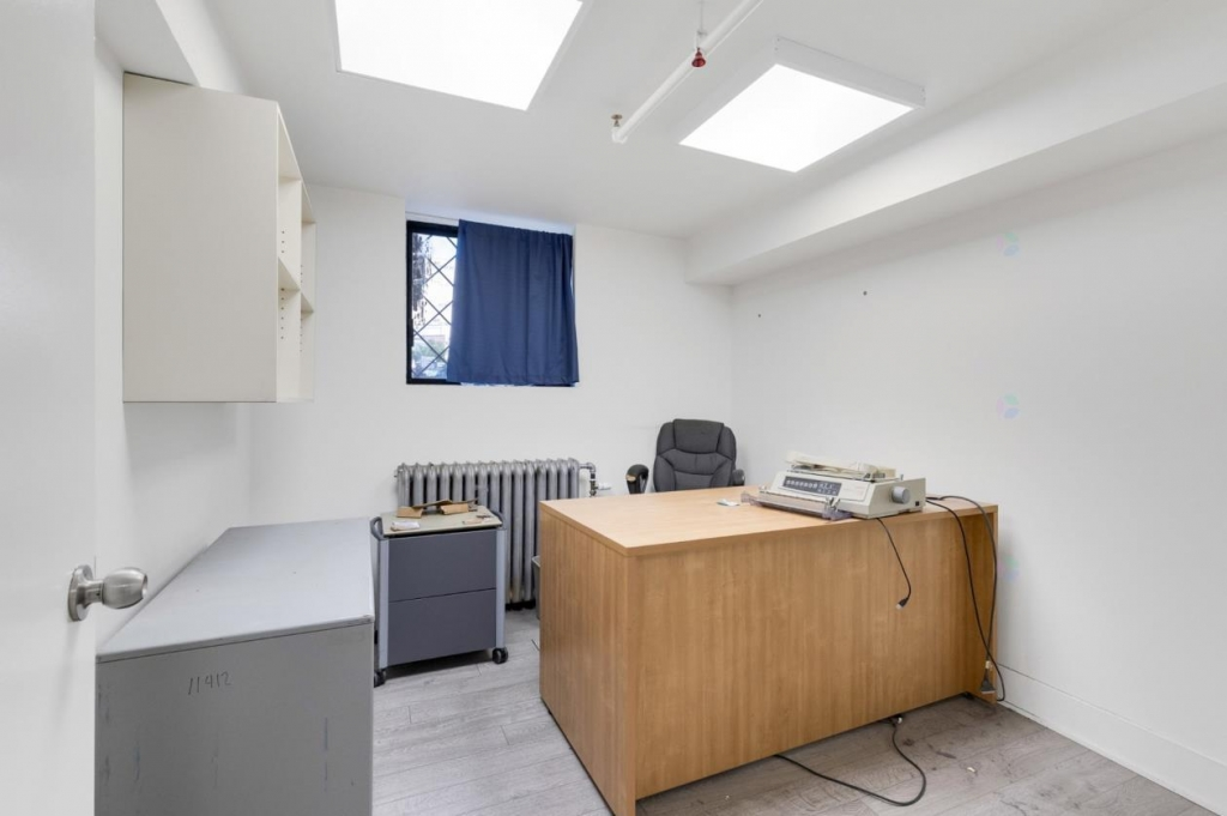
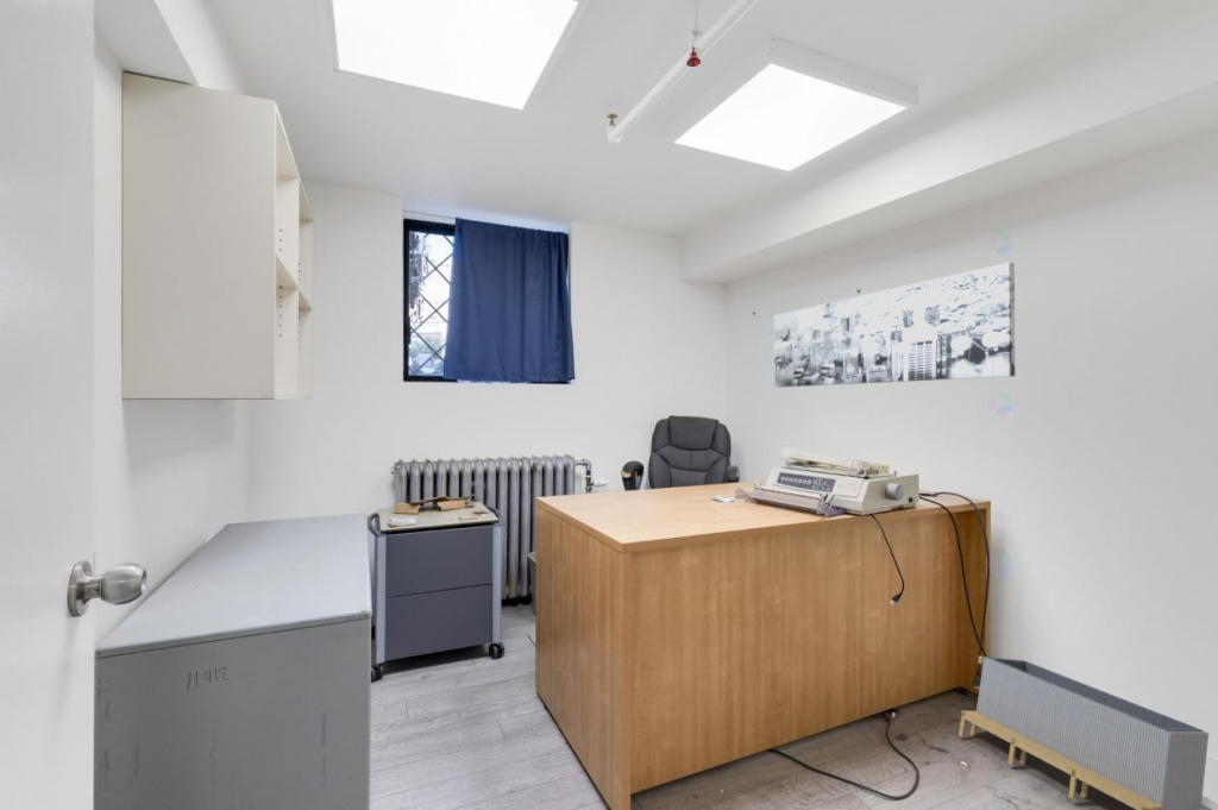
+ storage bin (1073, 728)
+ wall art (867, 339)
